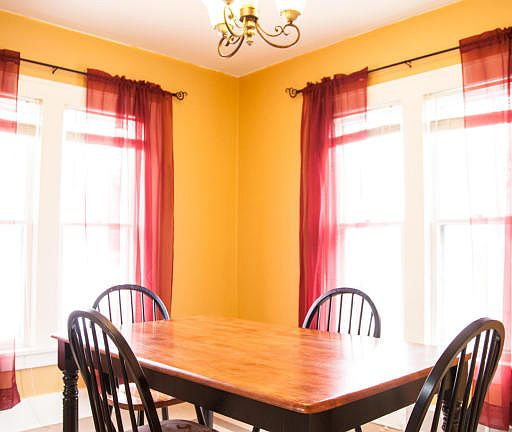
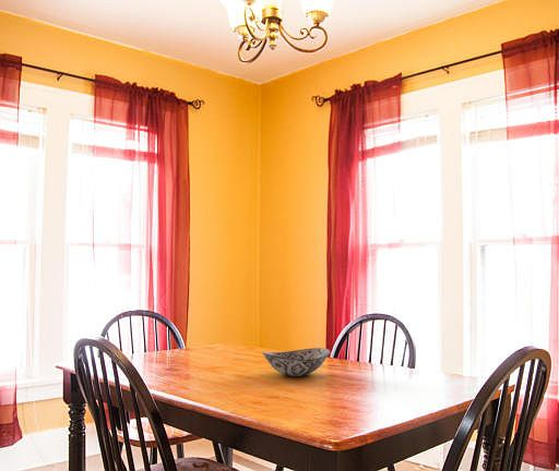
+ decorative bowl (296, 362)
